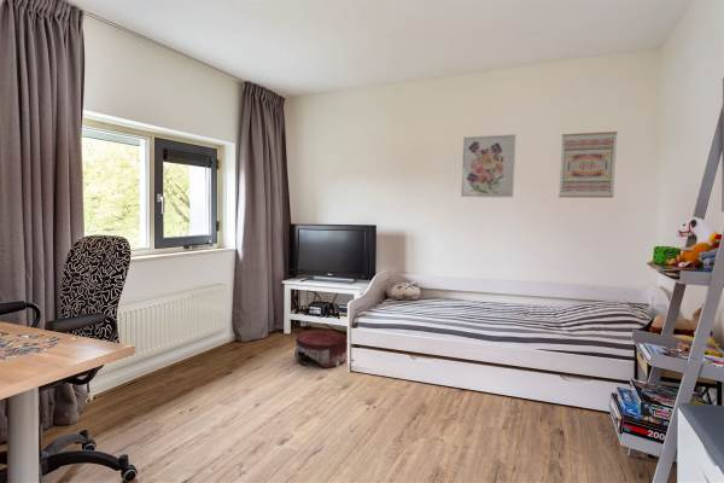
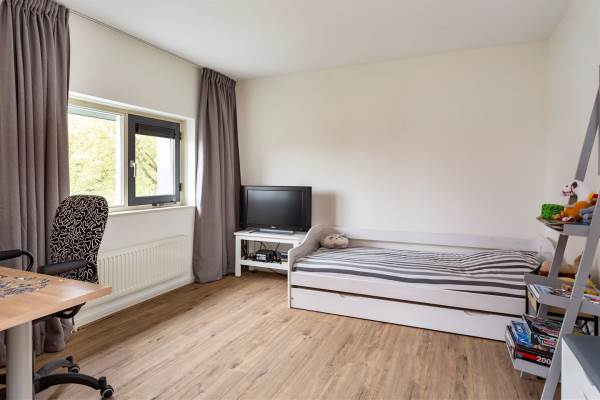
- wall art (586, 165)
- wall art (487, 167)
- pouf (320, 347)
